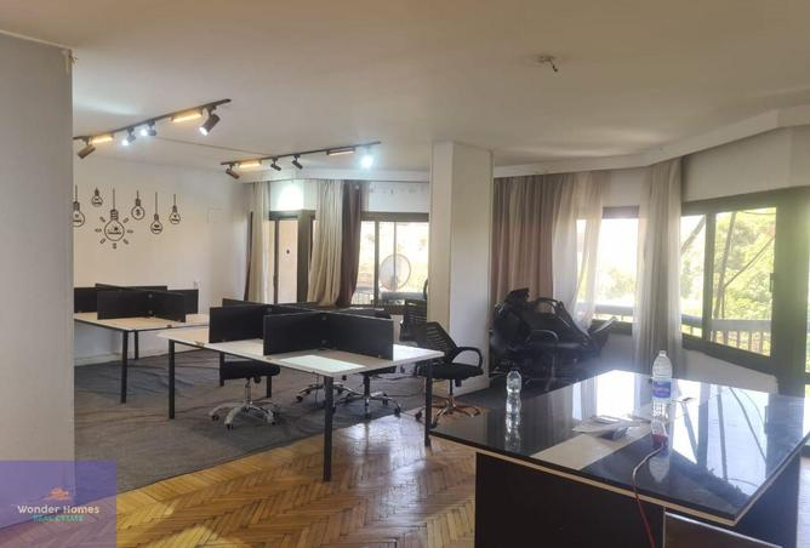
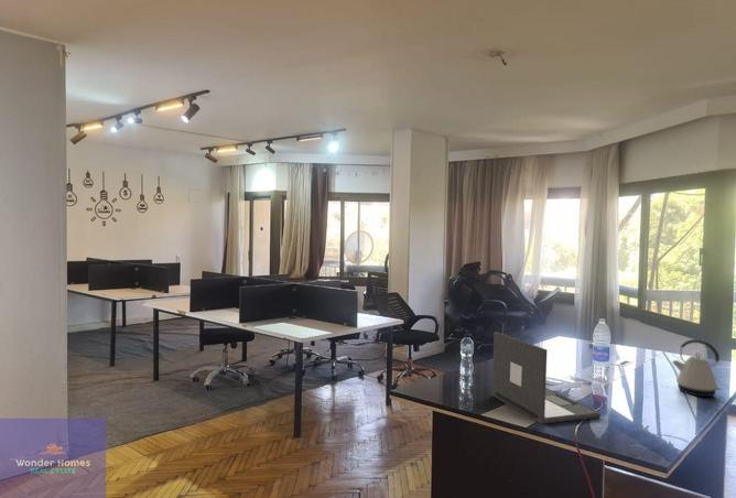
+ laptop (543, 371)
+ kettle (695, 366)
